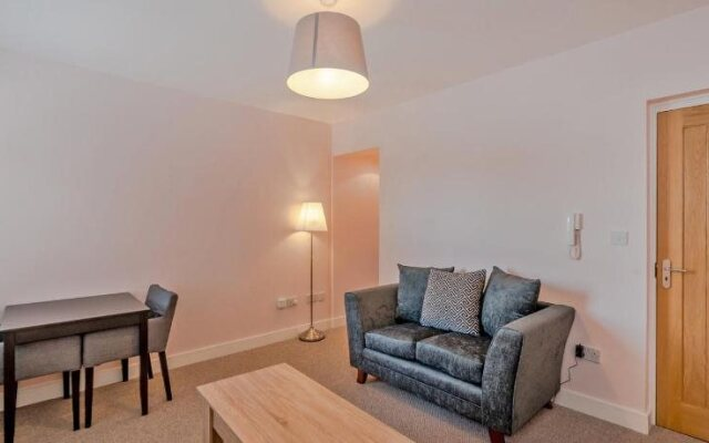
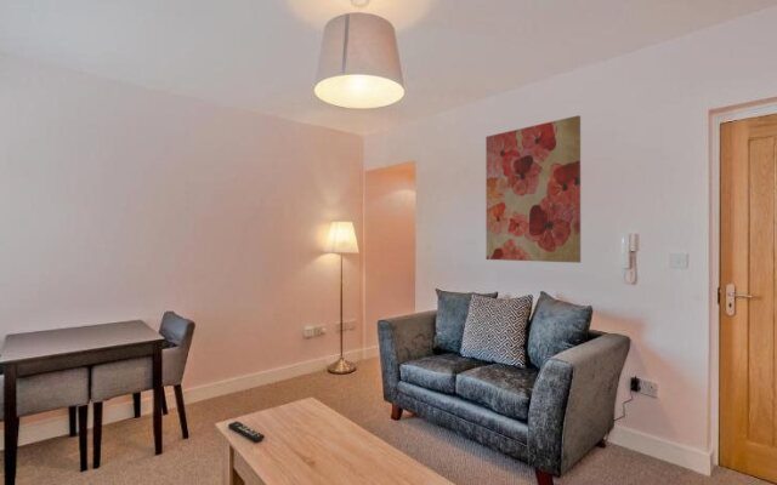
+ remote control (245, 430)
+ wall art (528, 194)
